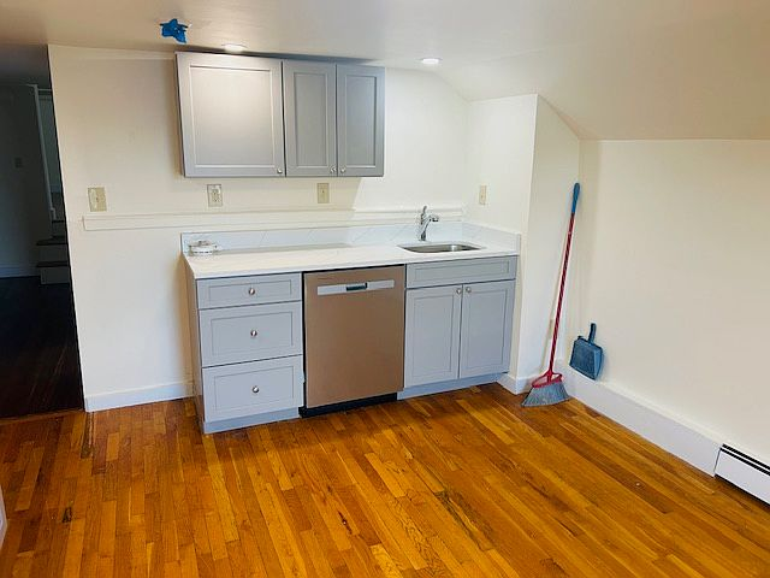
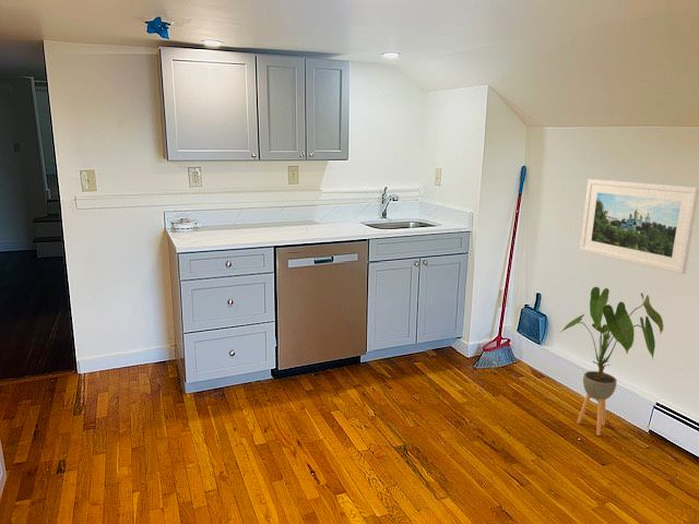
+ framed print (632, 222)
+ house plant (607, 365)
